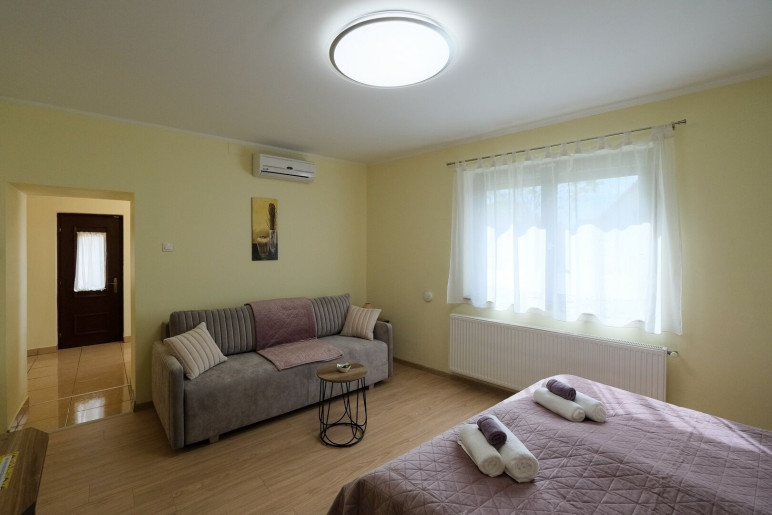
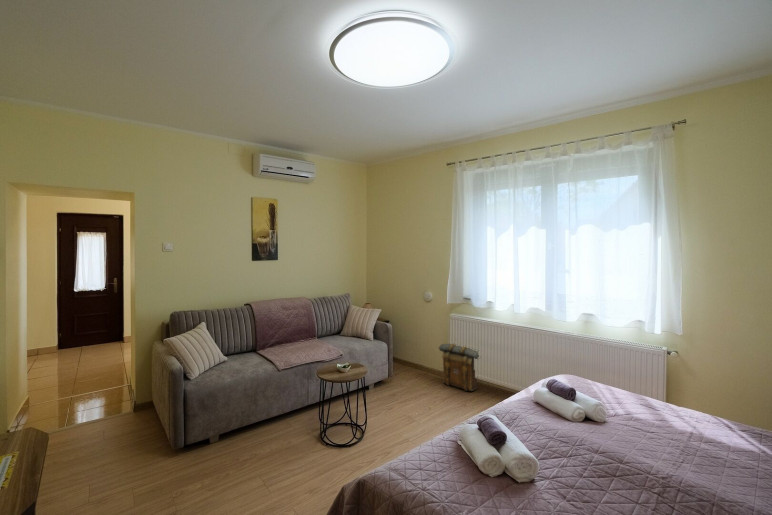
+ backpack (459, 365)
